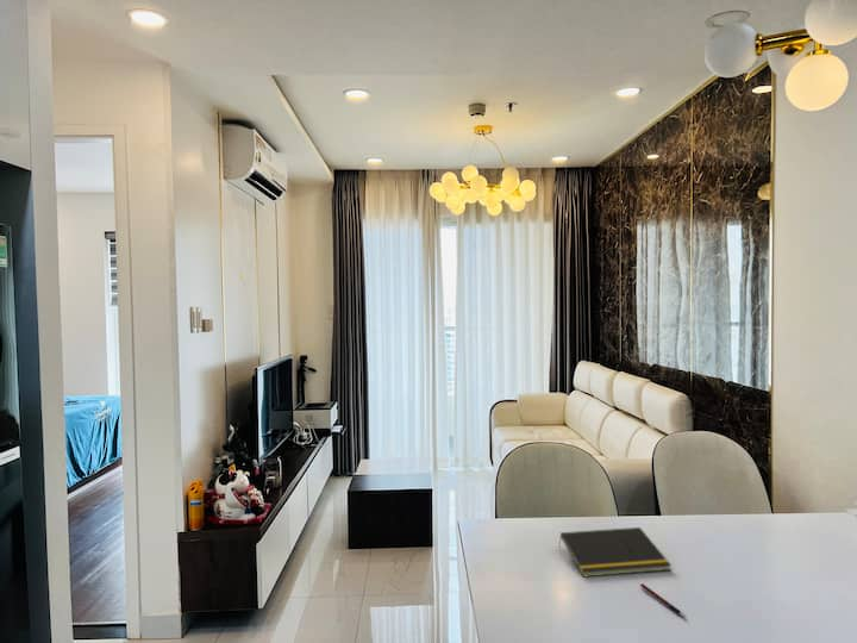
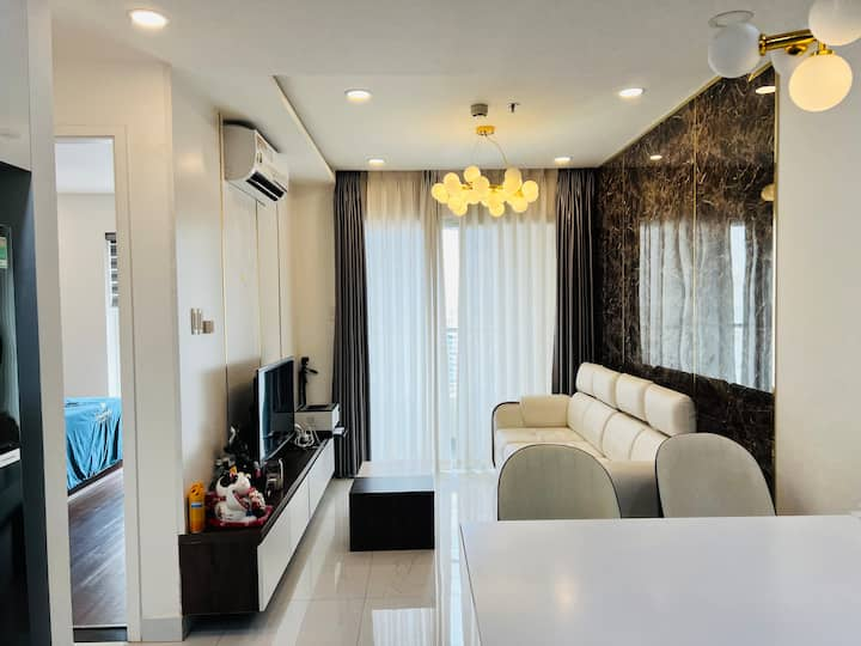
- notepad (613, 550)
- pen (662, 599)
